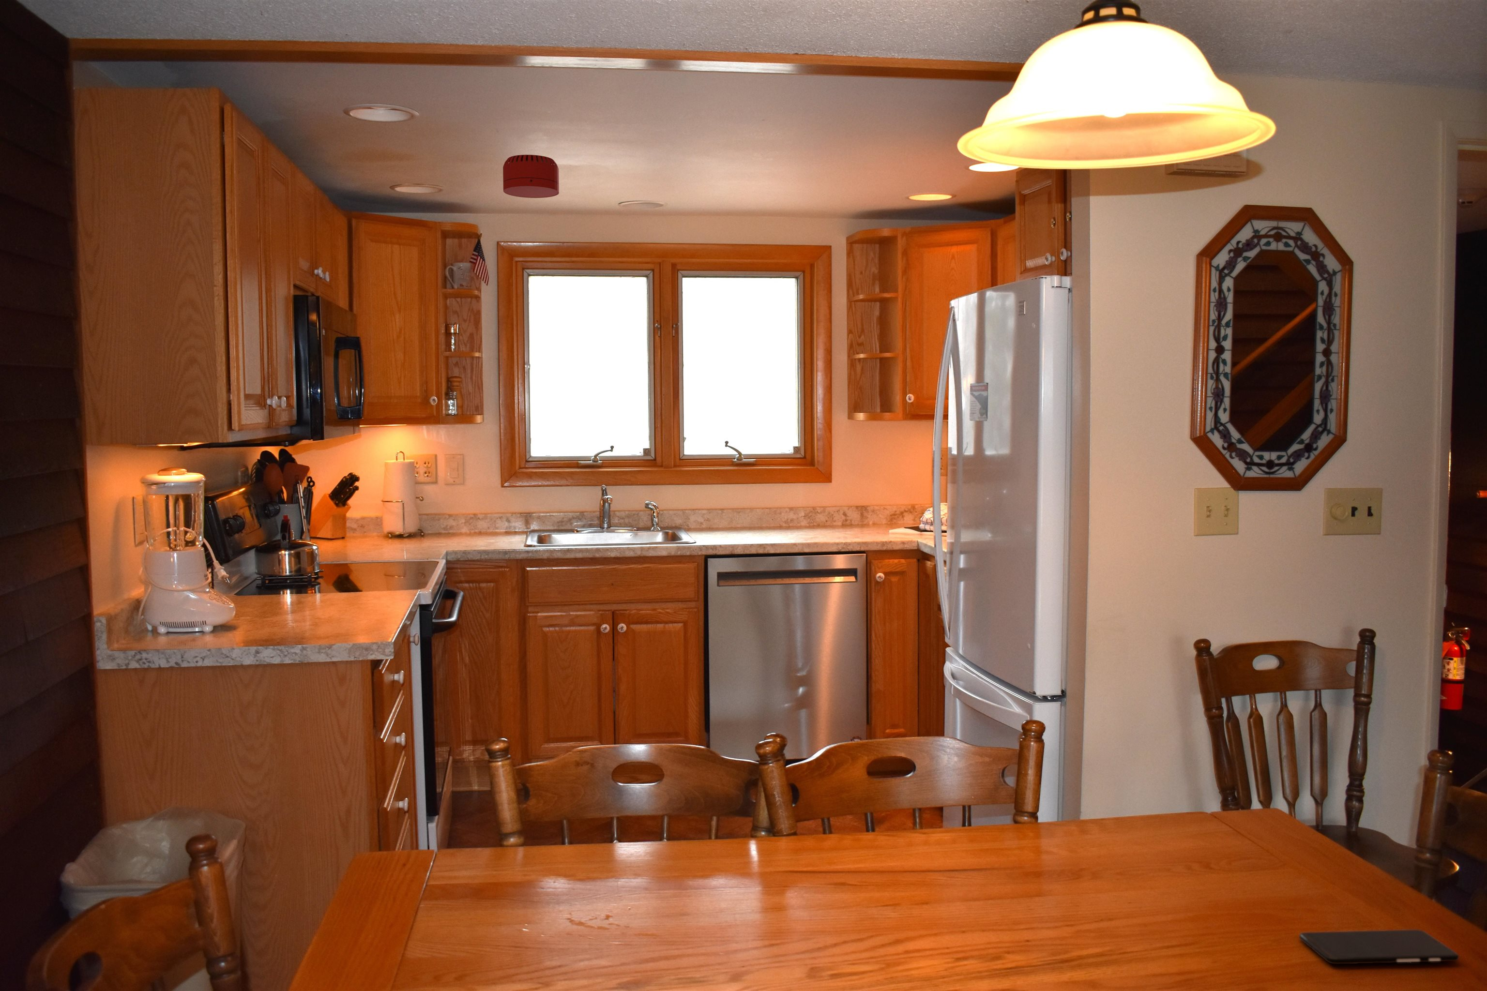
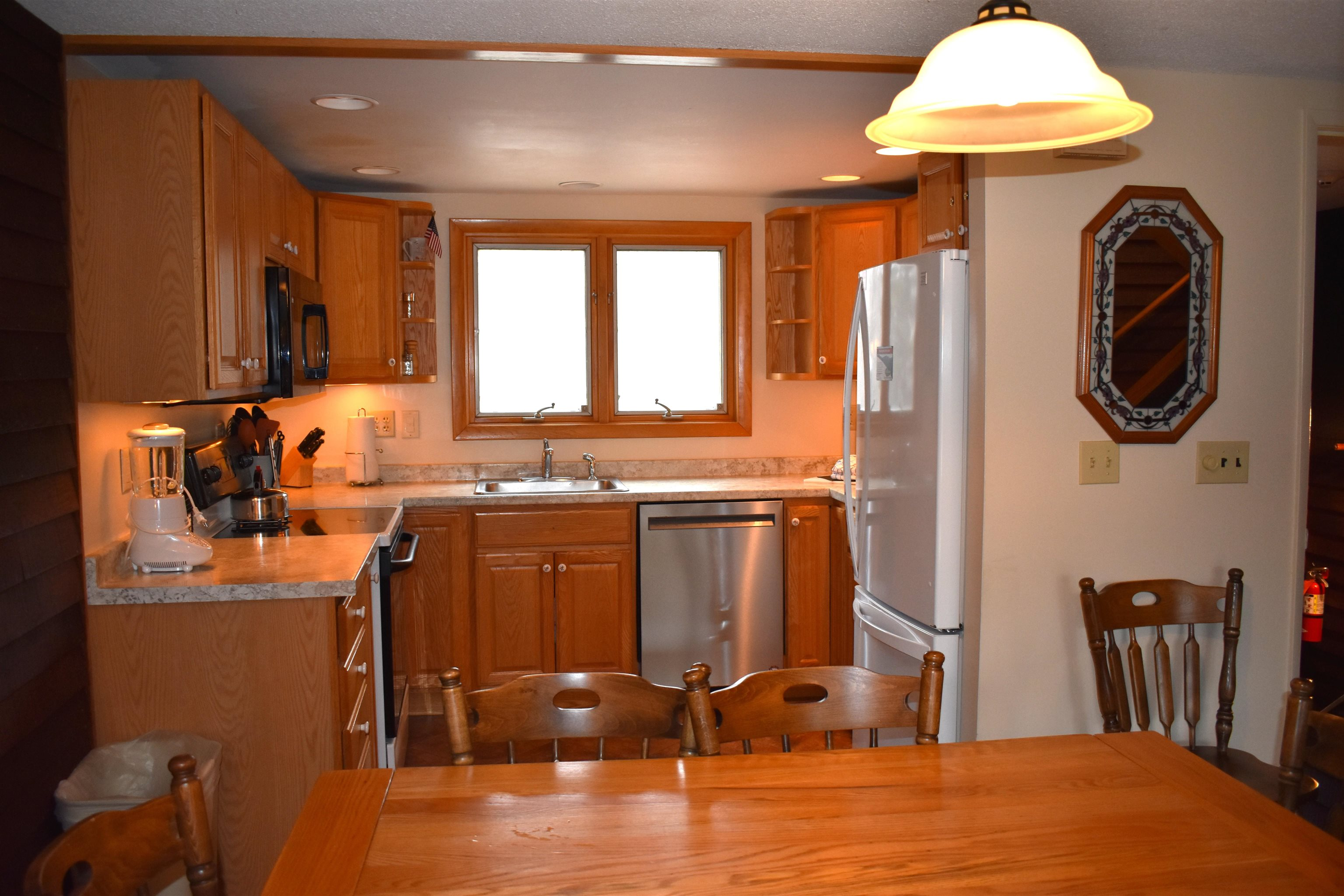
- smartphone (1377, 947)
- smoke detector (531, 176)
